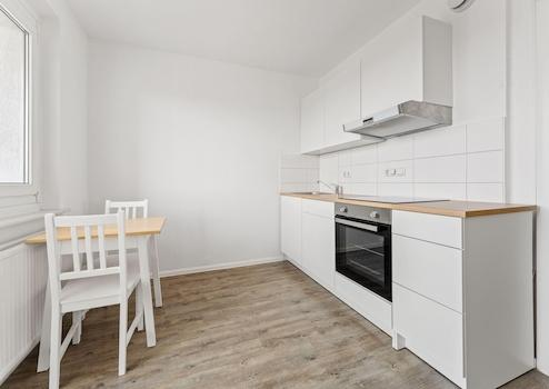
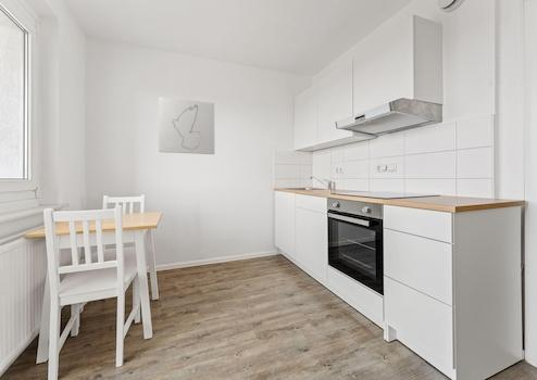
+ wall art (187, 126)
